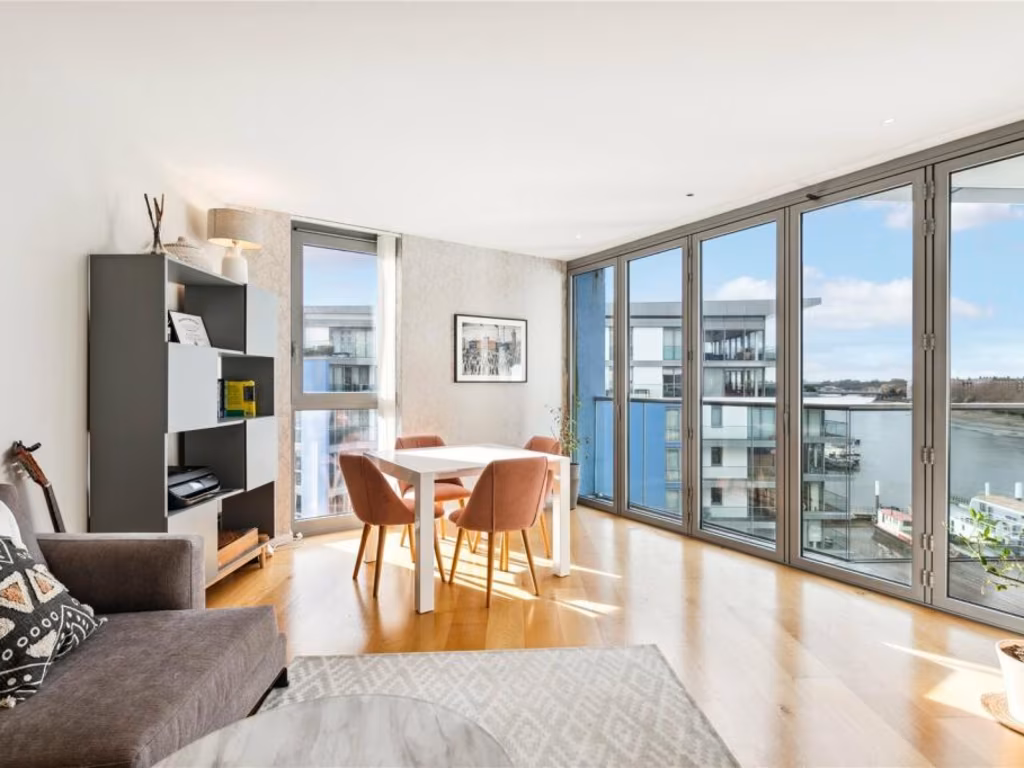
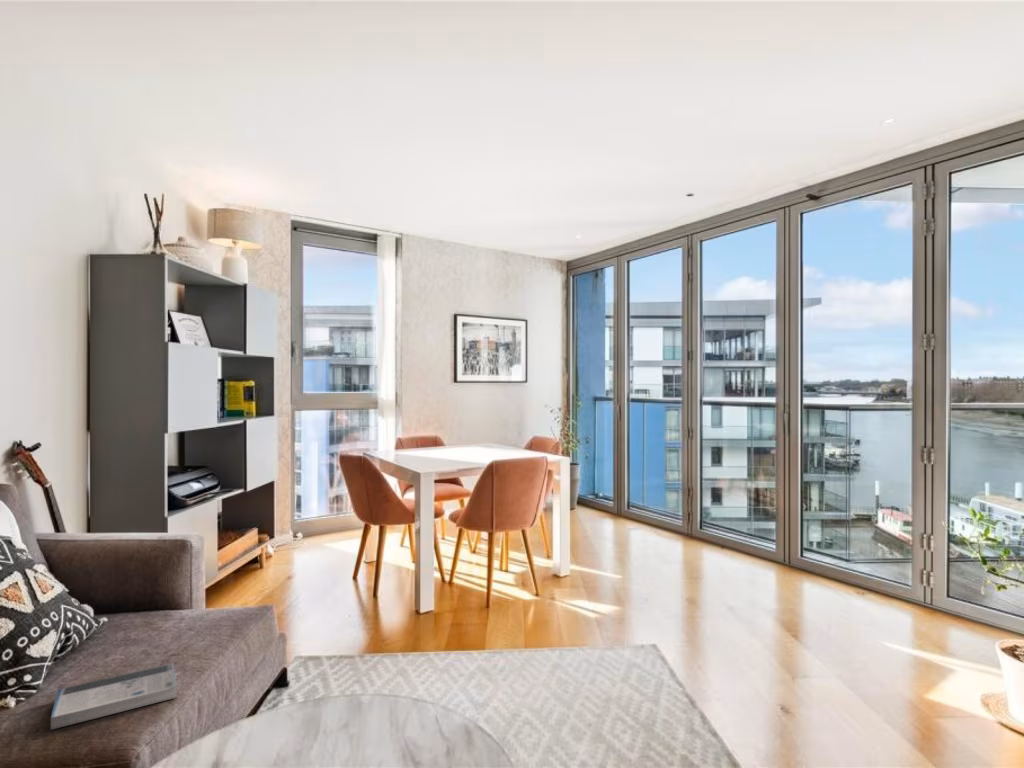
+ book (117, 692)
